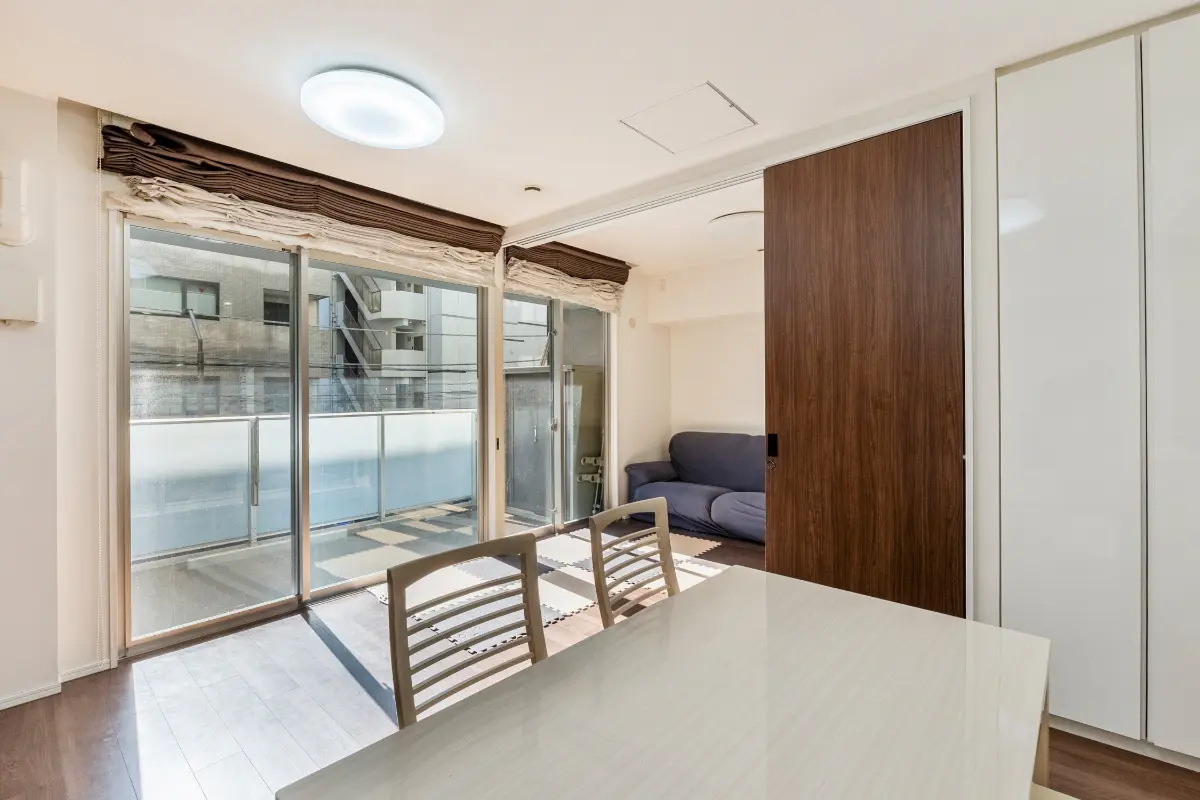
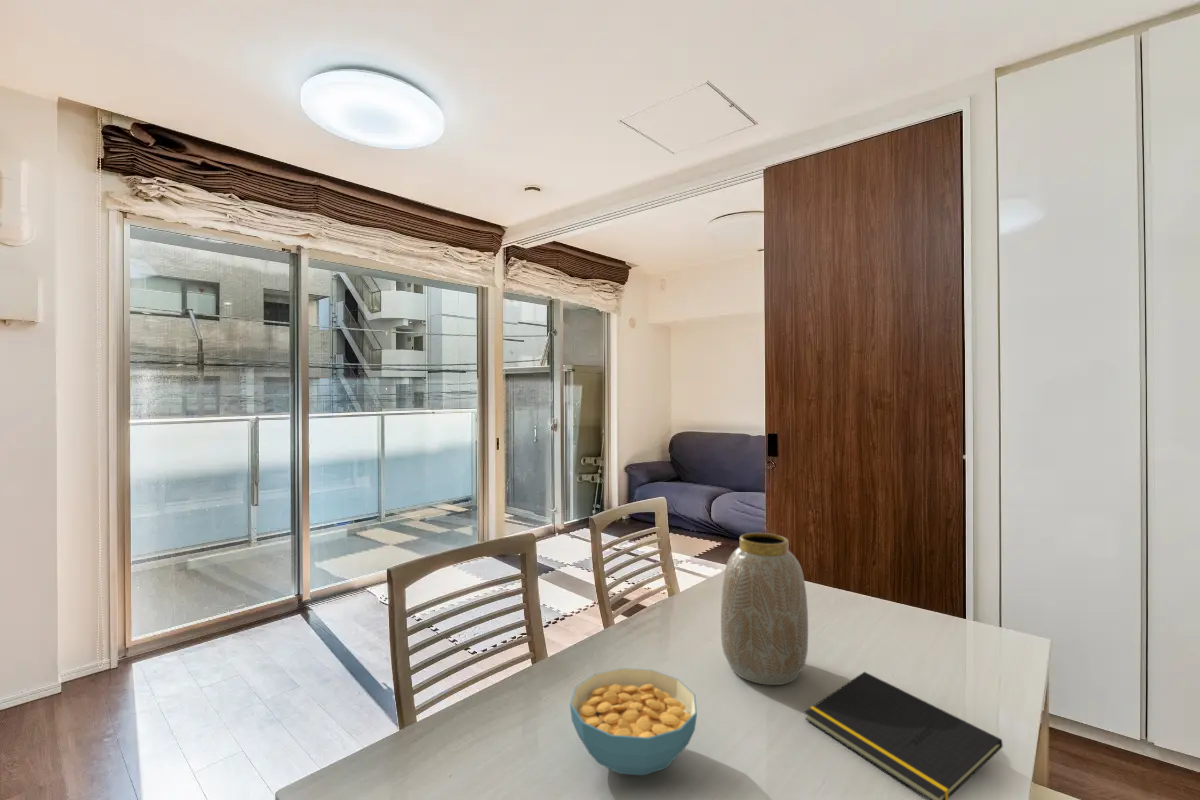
+ vase (763, 603)
+ notepad (896, 728)
+ cereal bowl (633, 730)
